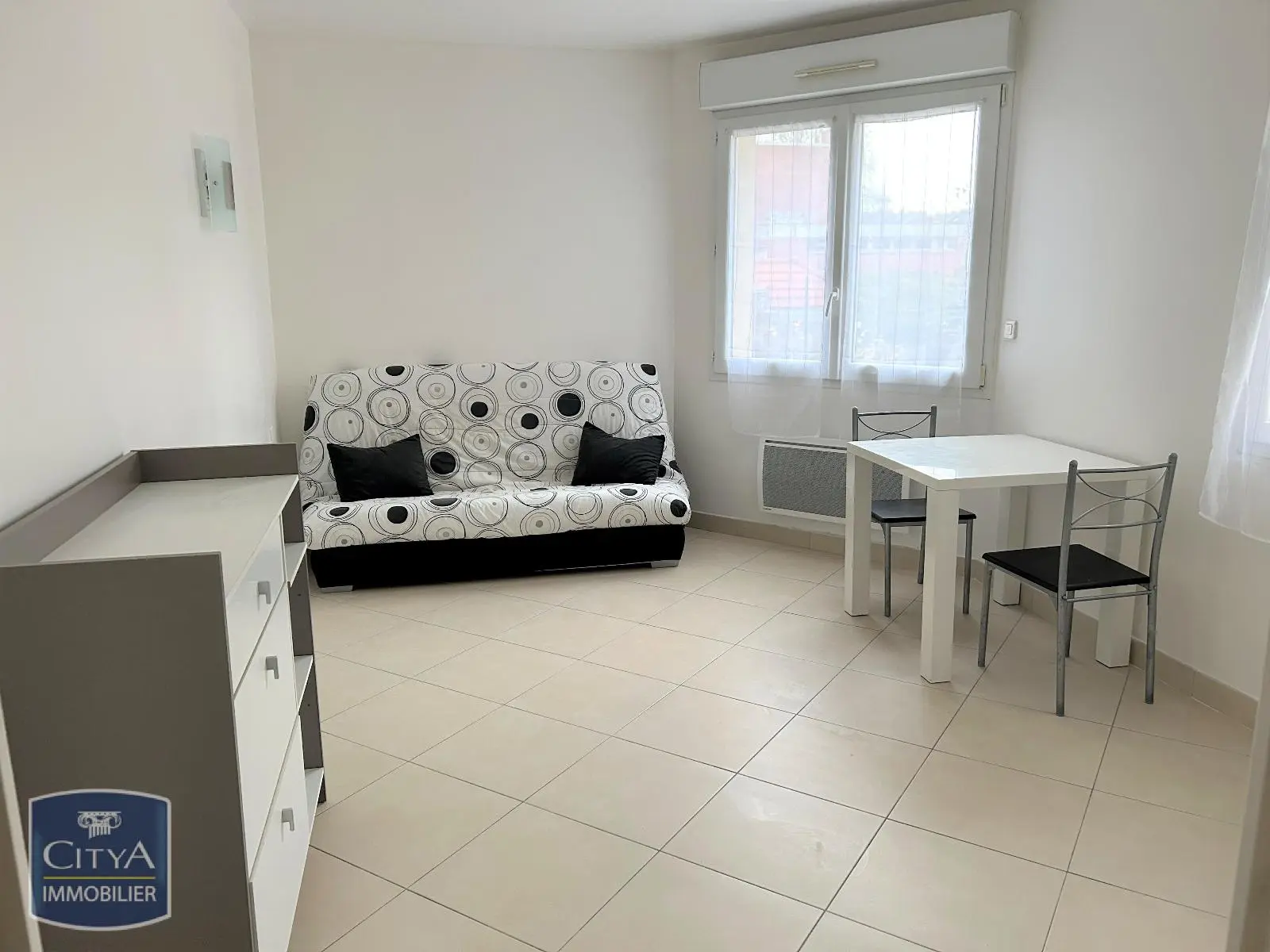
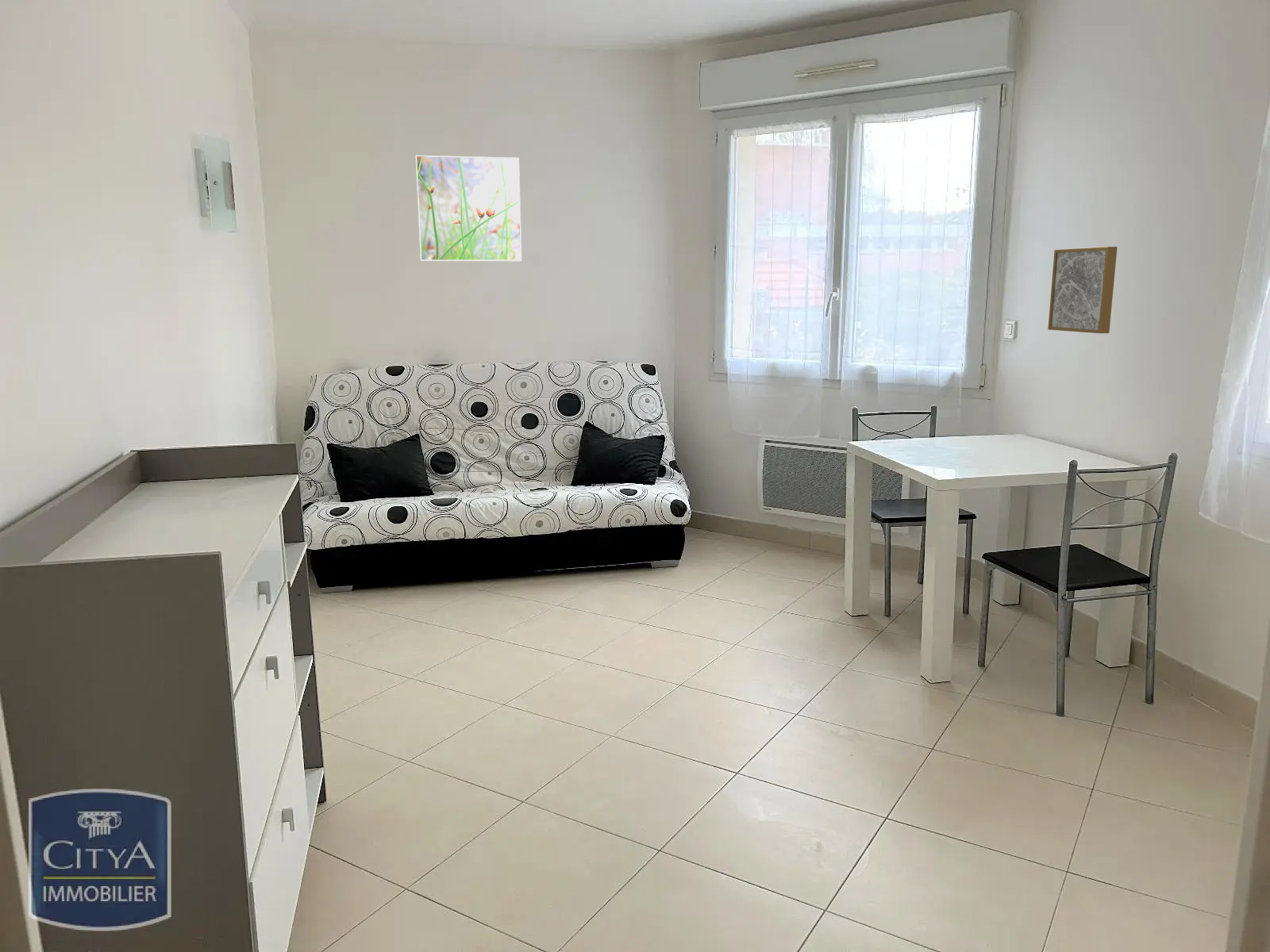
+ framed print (469, 209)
+ wall art (1080, 290)
